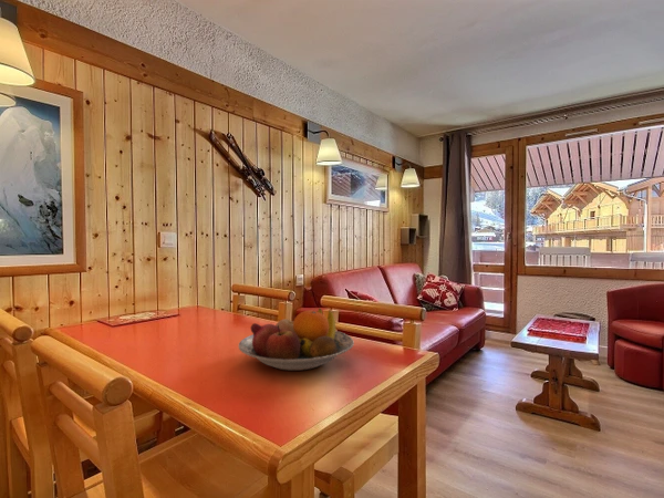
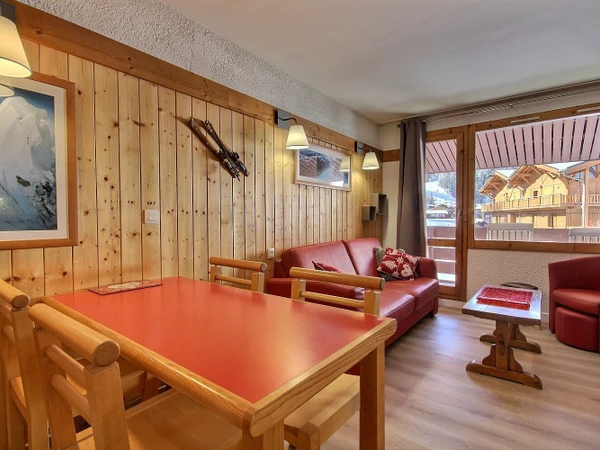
- fruit bowl (297, 336)
